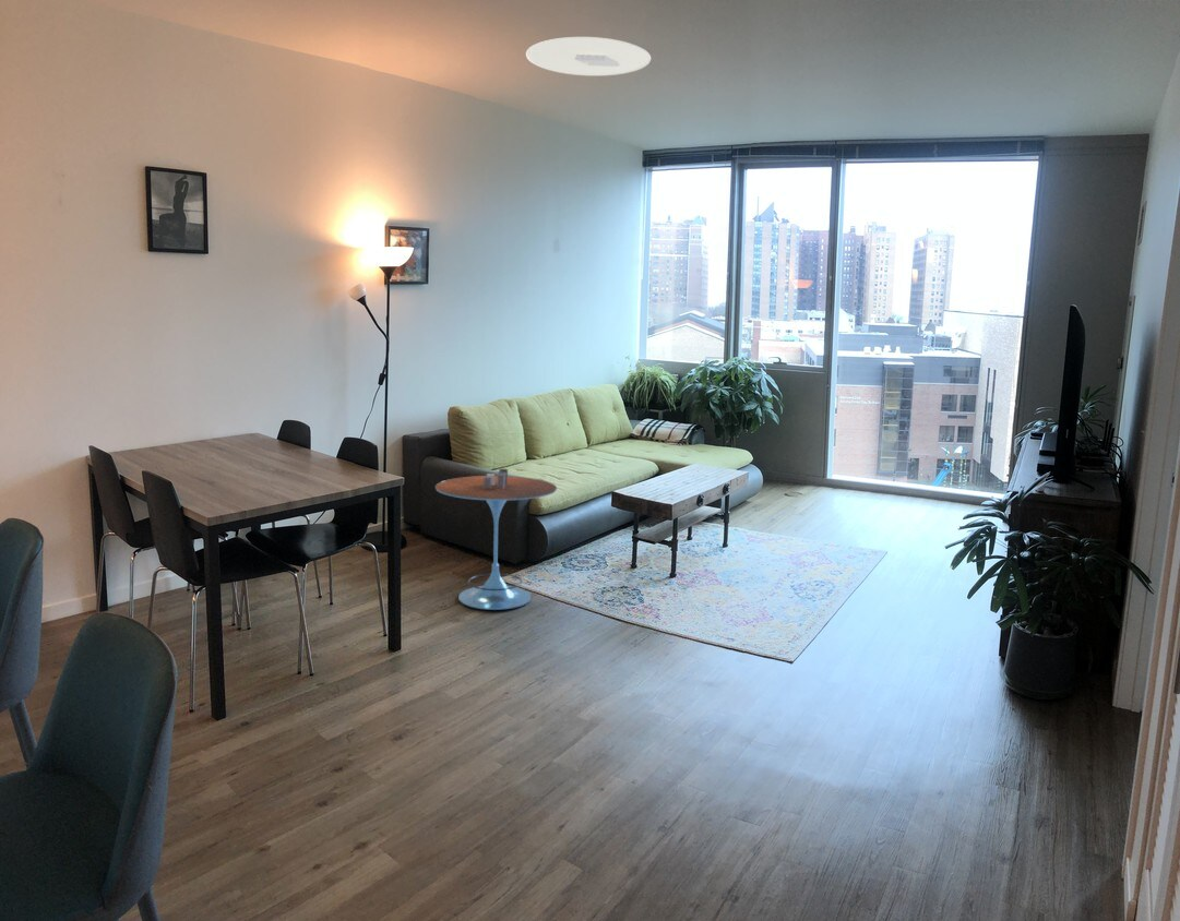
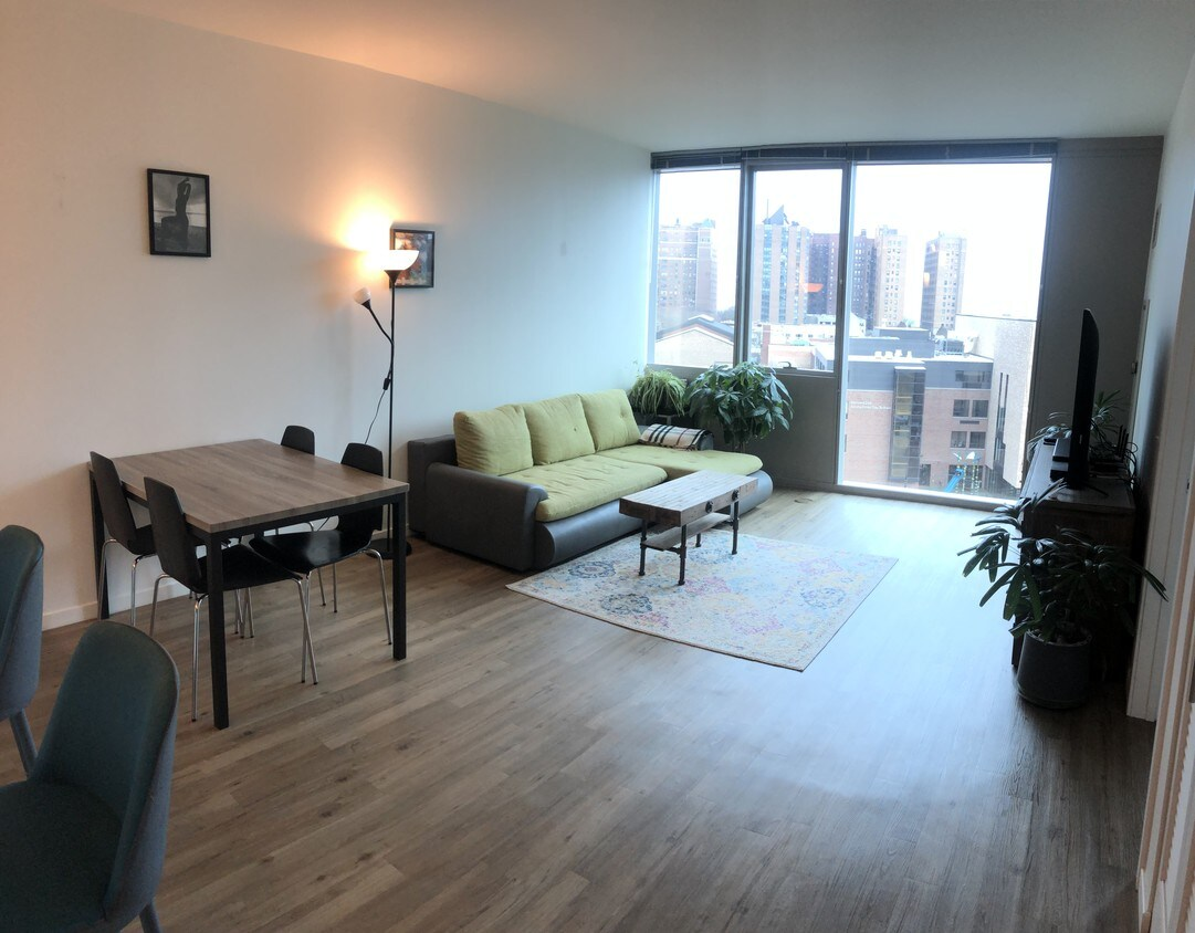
- ceiling light (588, 51)
- side table (496, 531)
